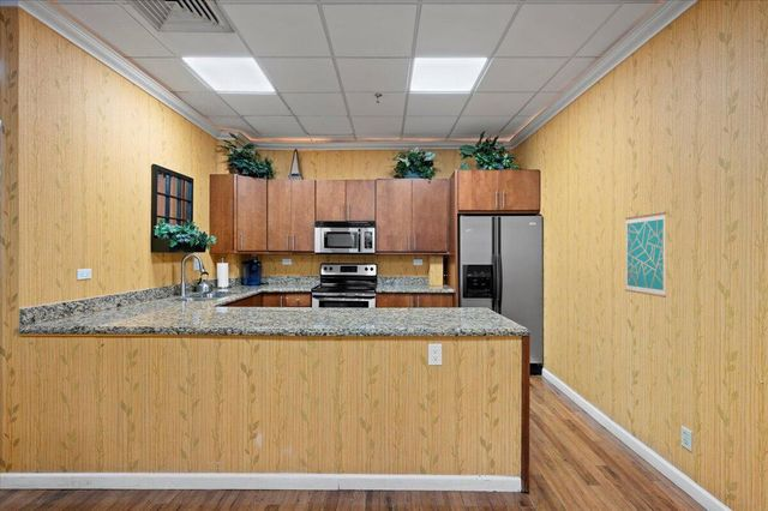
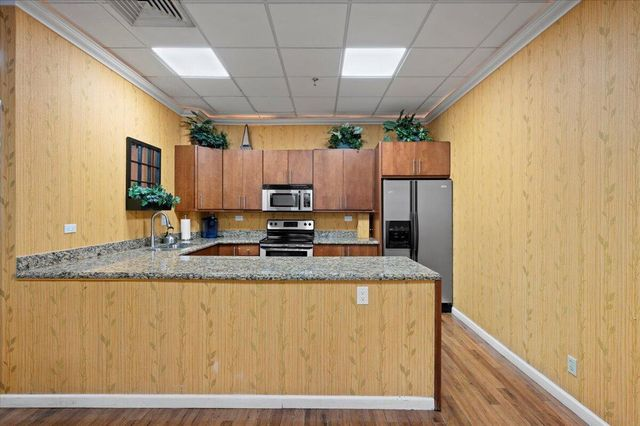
- wall art (643, 254)
